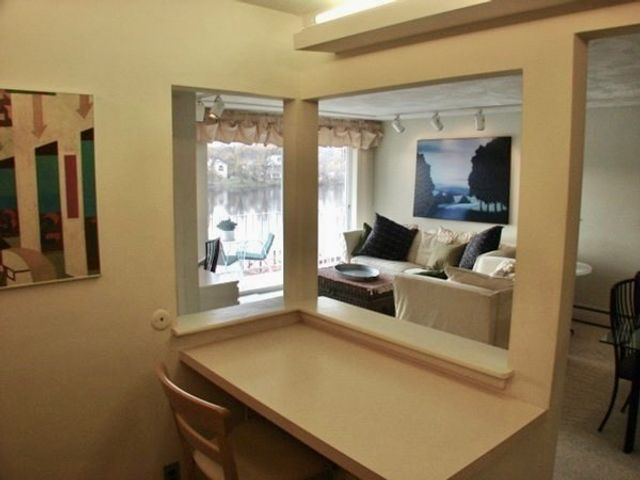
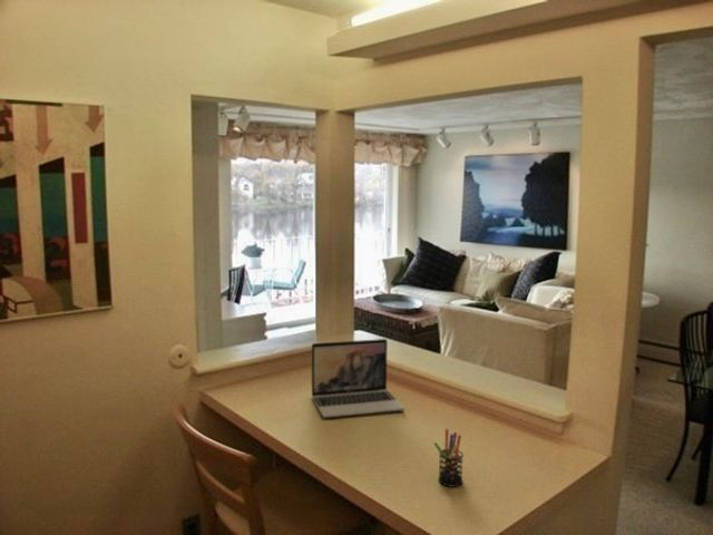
+ laptop (356, 376)
+ pen holder (448, 457)
